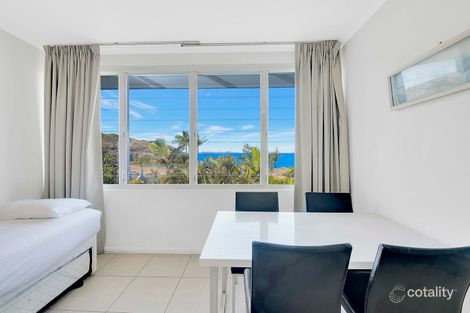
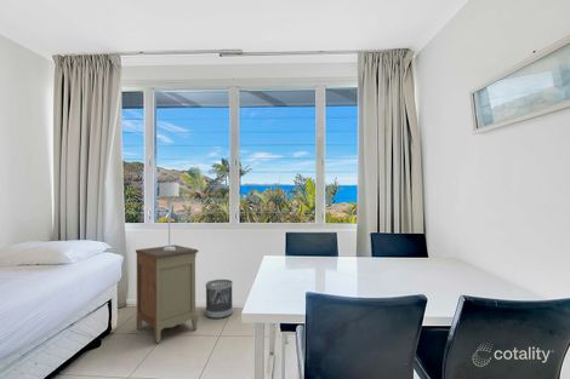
+ nightstand (170, 287)
+ wastebasket (218, 297)
+ table lamp (169, 216)
